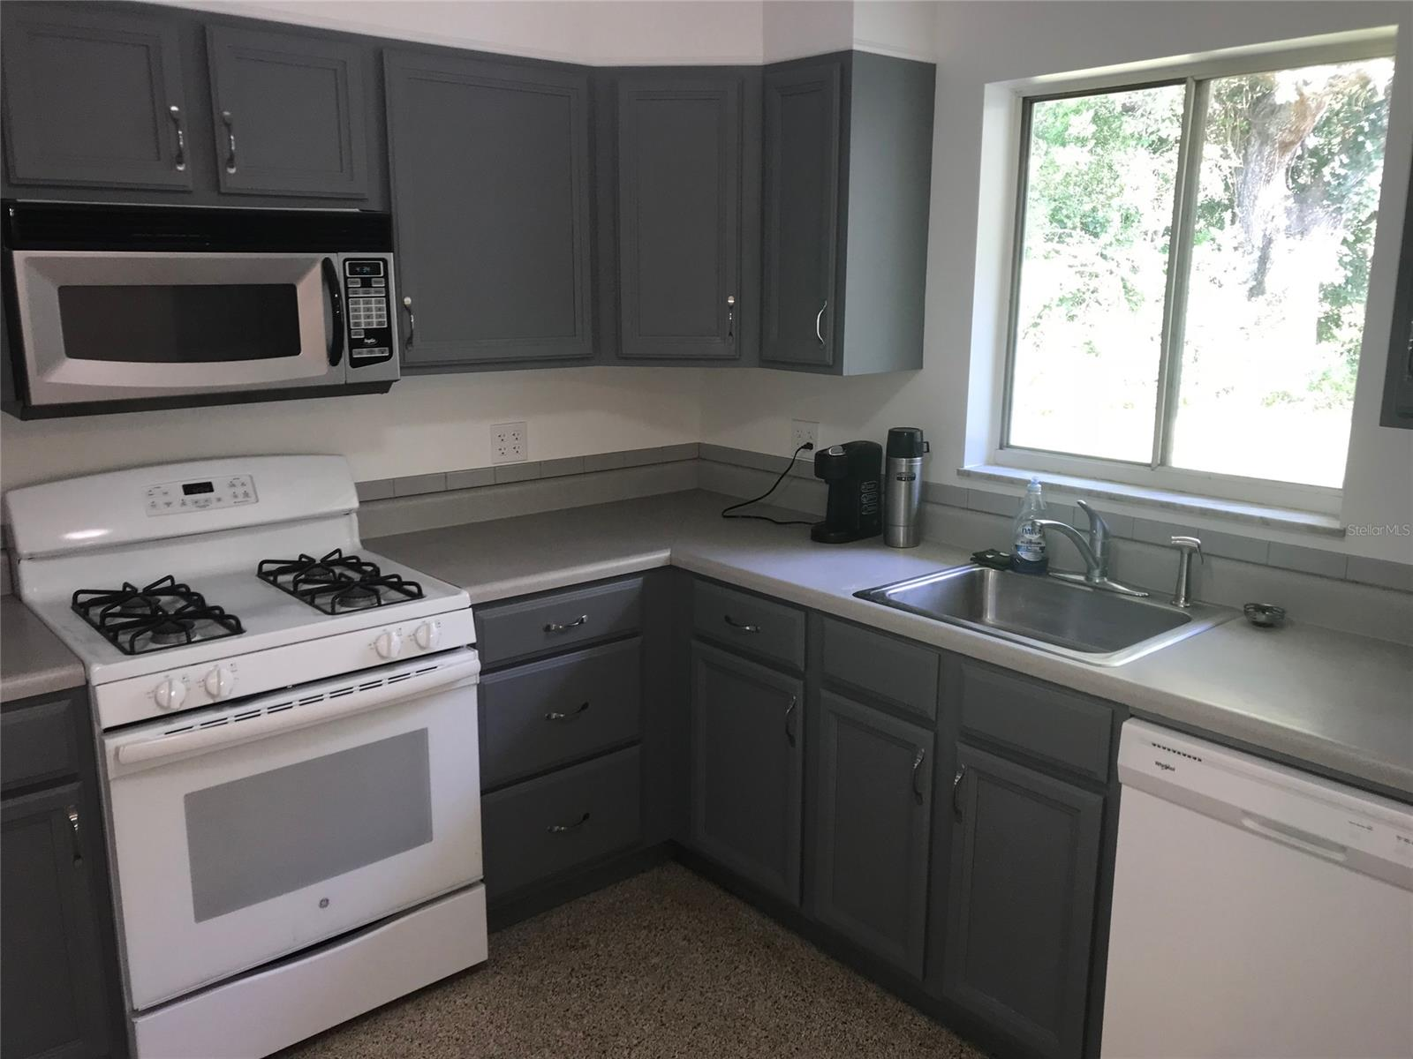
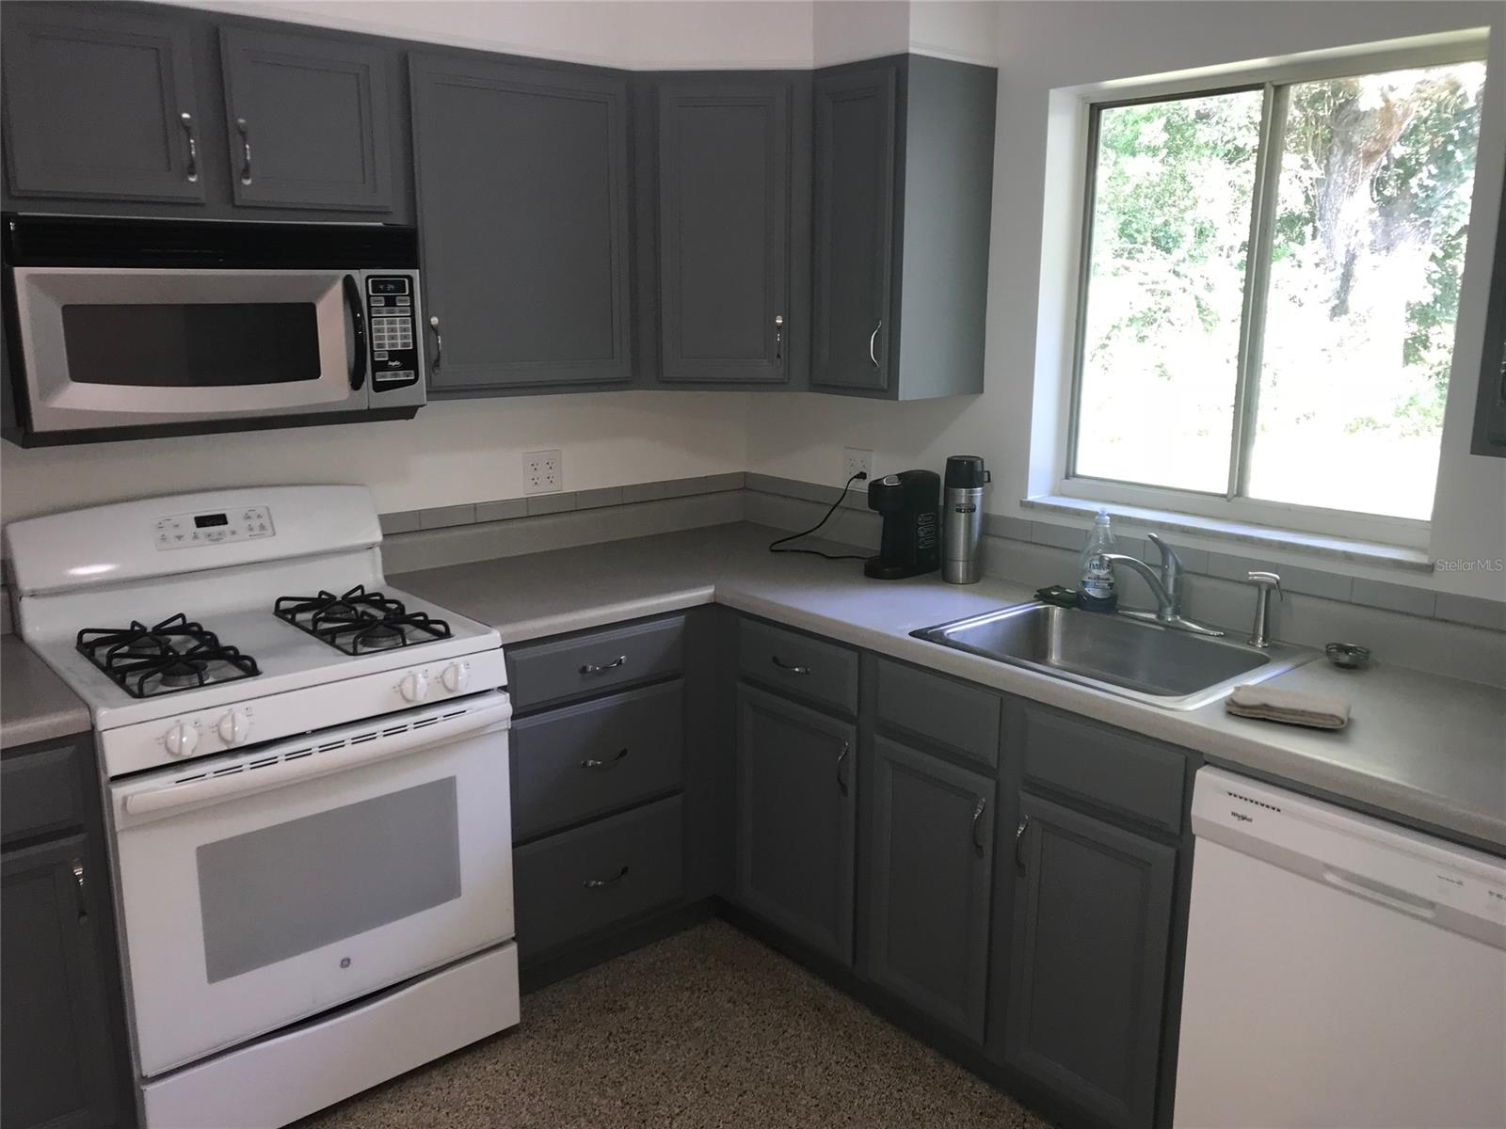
+ washcloth (1288, 703)
